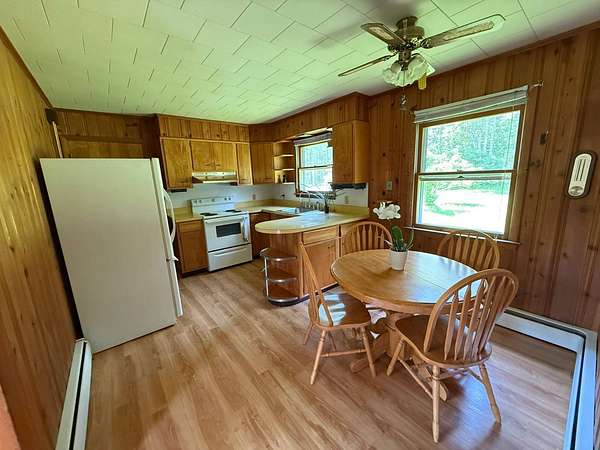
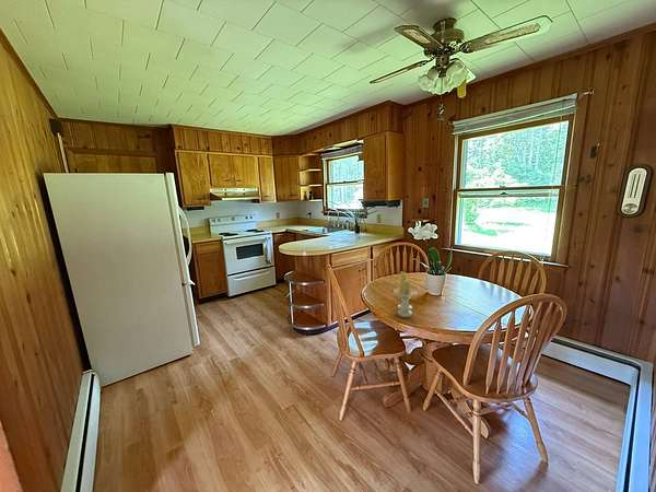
+ candle (405, 293)
